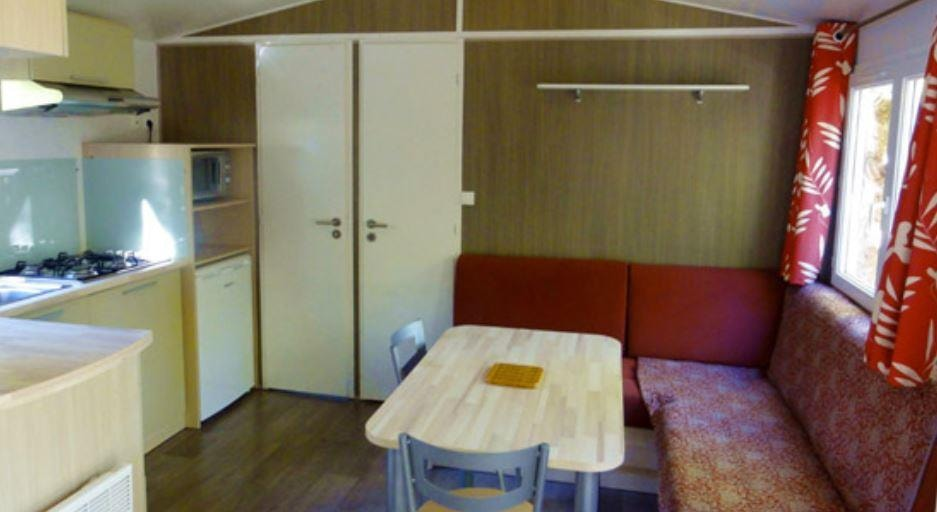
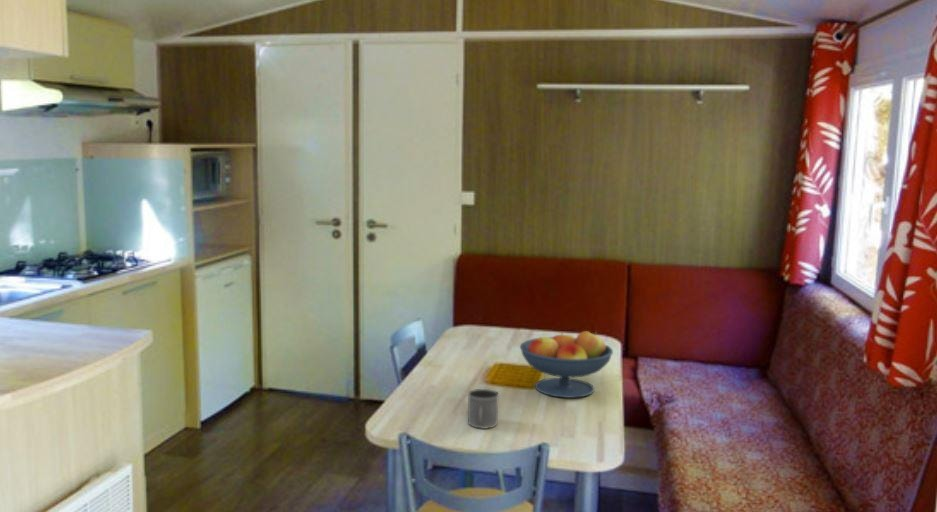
+ mug (482, 409)
+ fruit bowl (565, 360)
